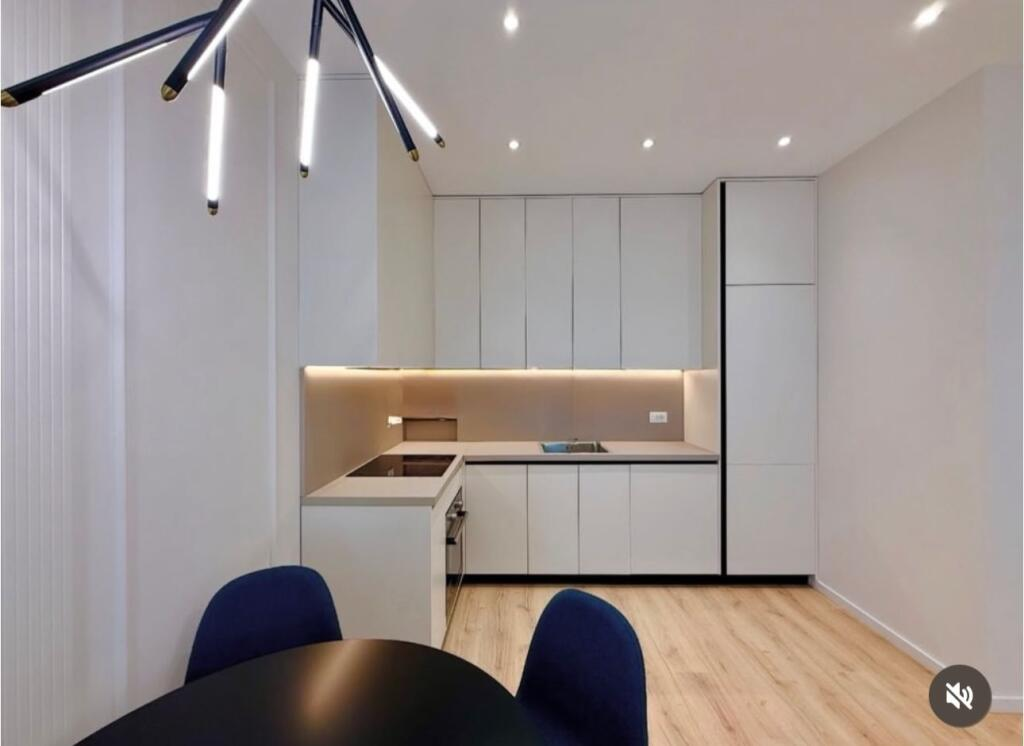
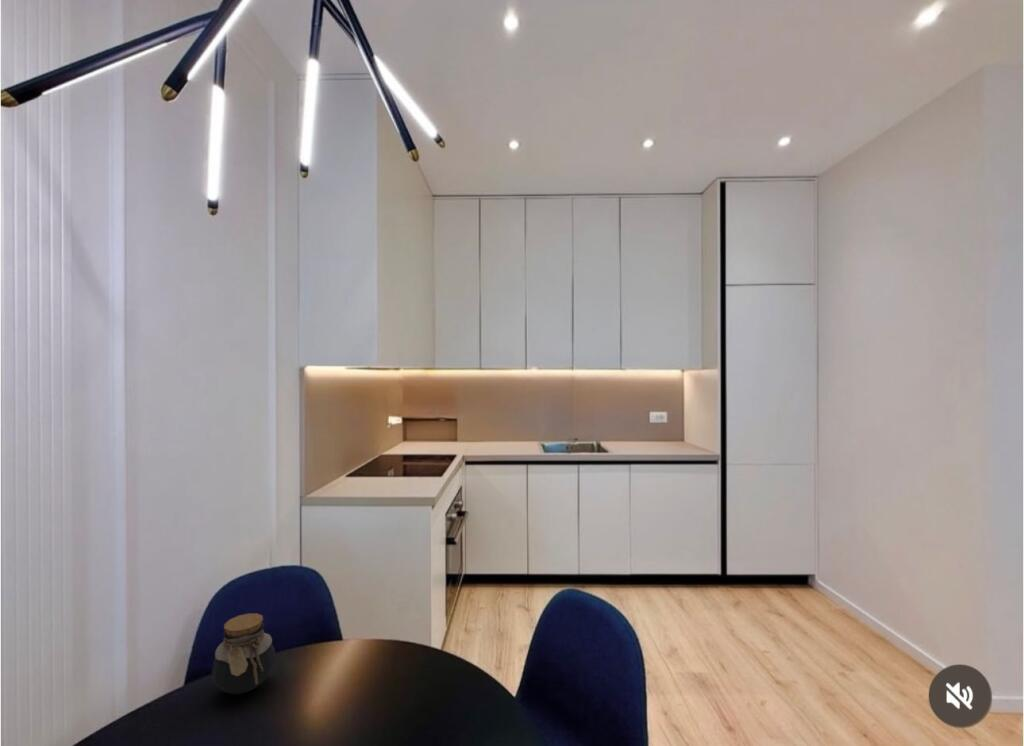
+ jar (243, 656)
